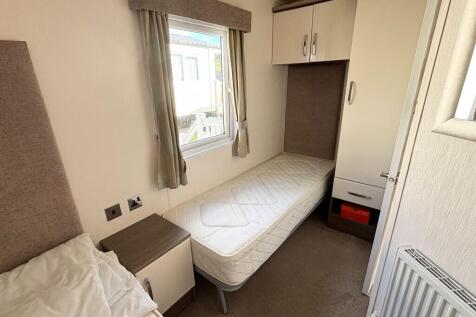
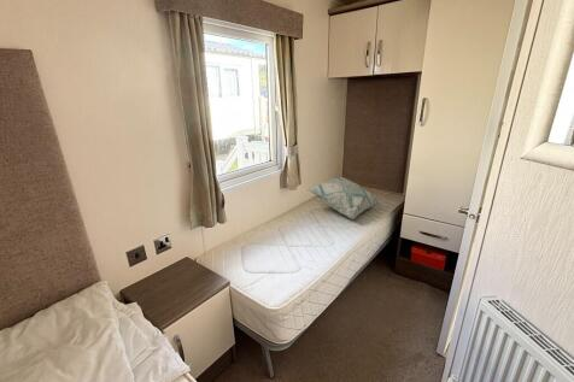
+ decorative pillow (344, 195)
